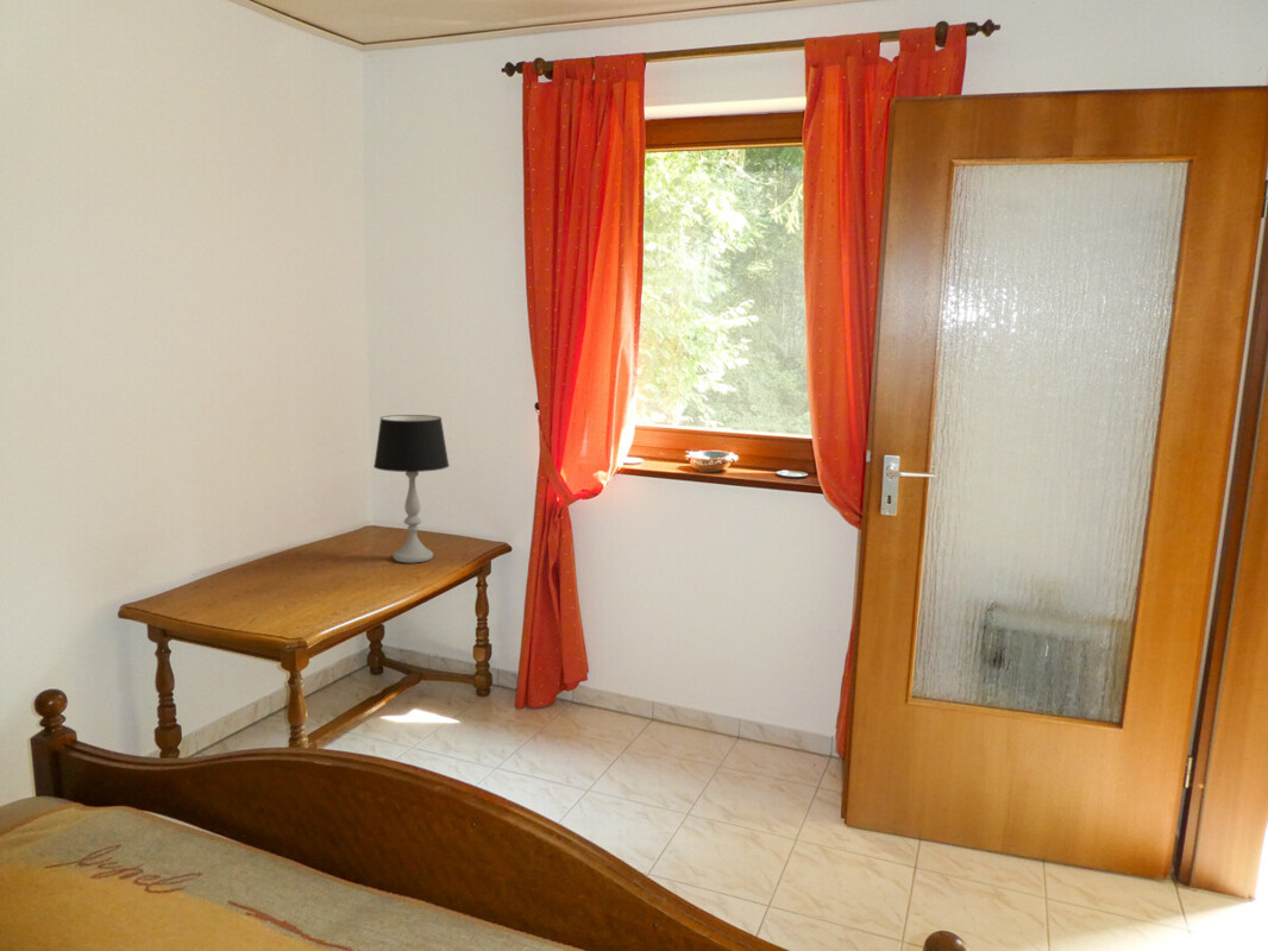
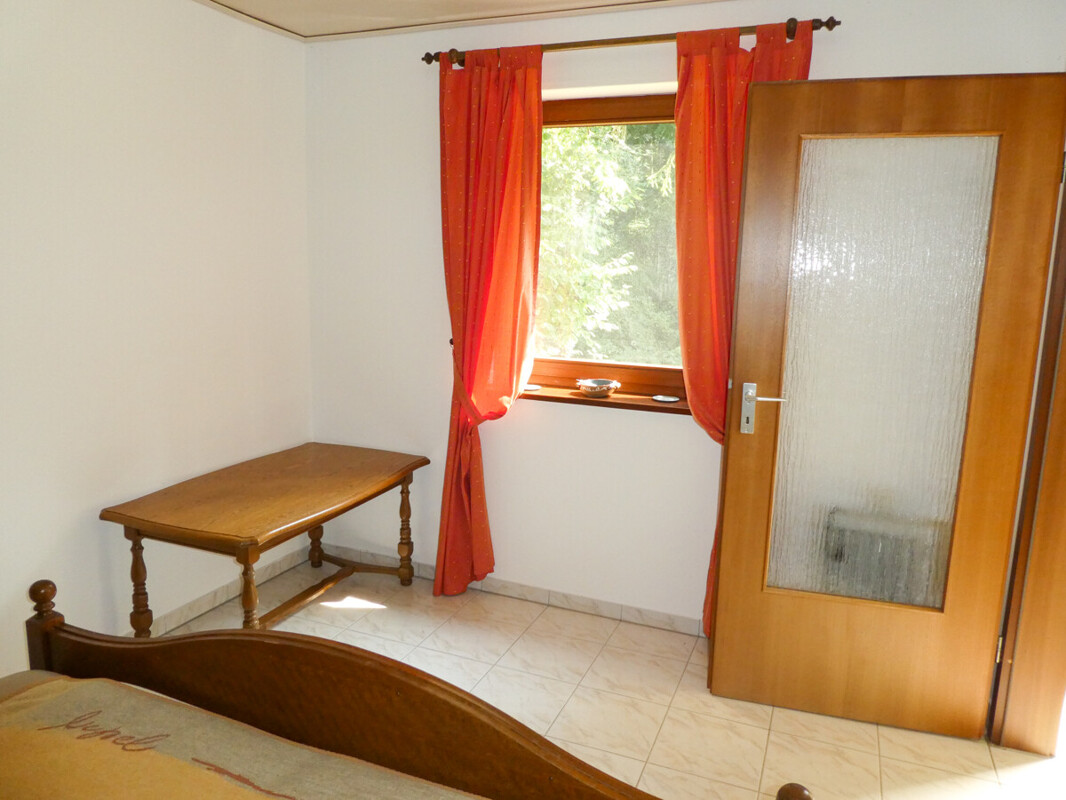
- table lamp (412, 489)
